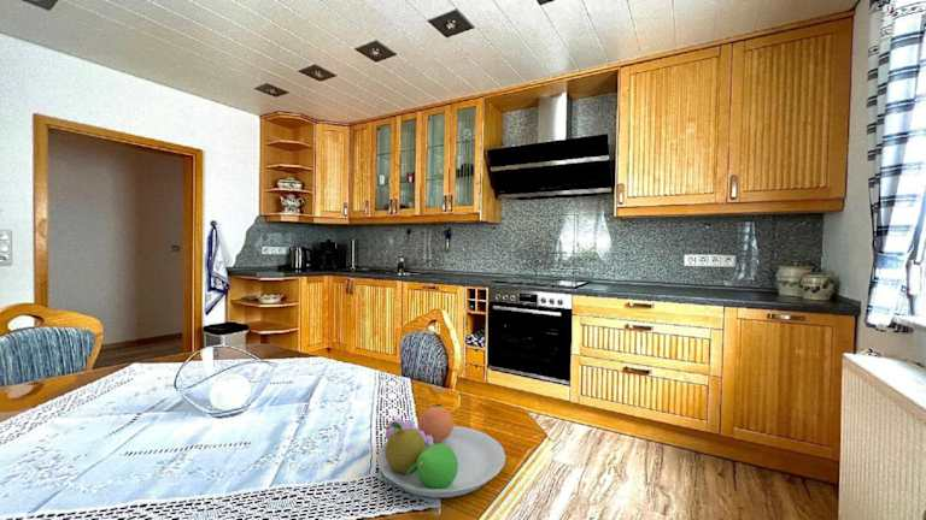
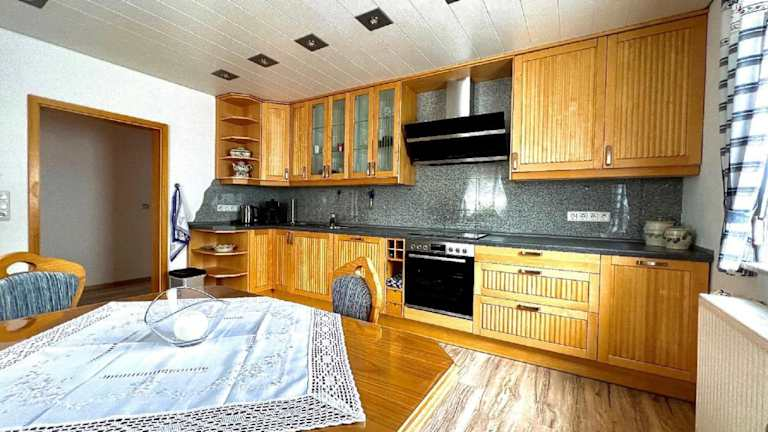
- fruit bowl (438, 443)
